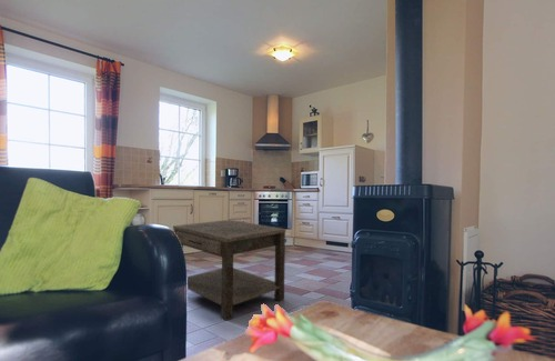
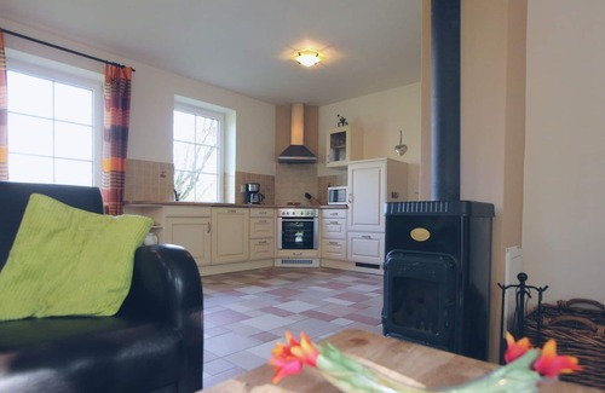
- side table (226, 262)
